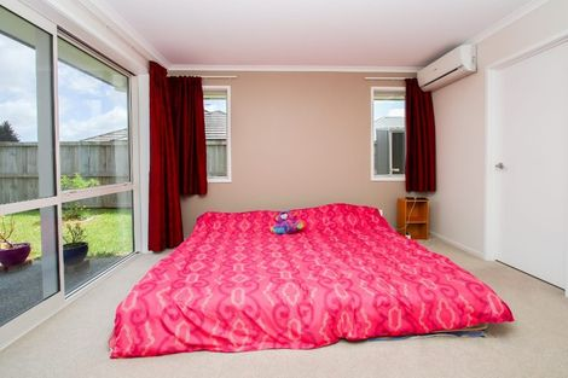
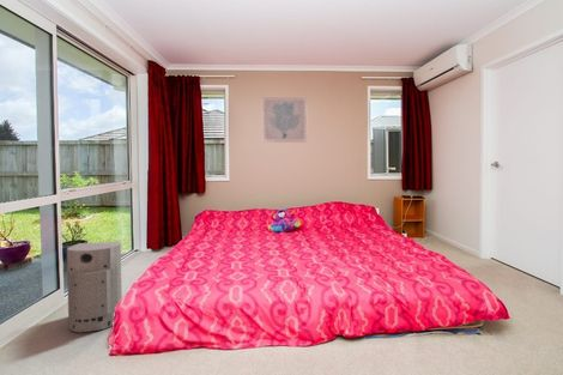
+ fan (95, 284)
+ wall art (284, 120)
